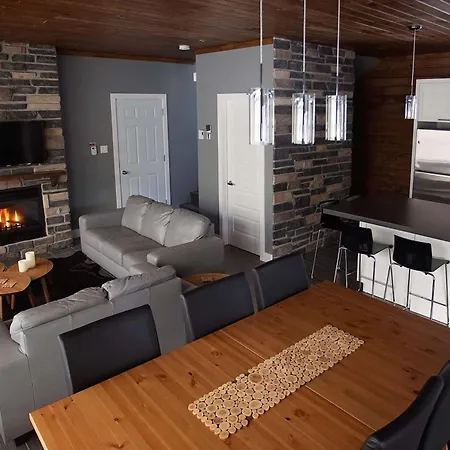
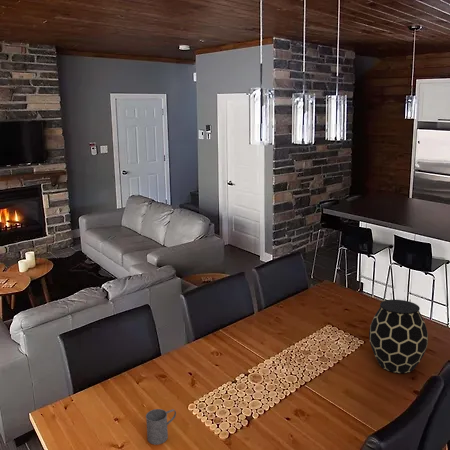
+ vase (398, 335)
+ mug (161, 425)
